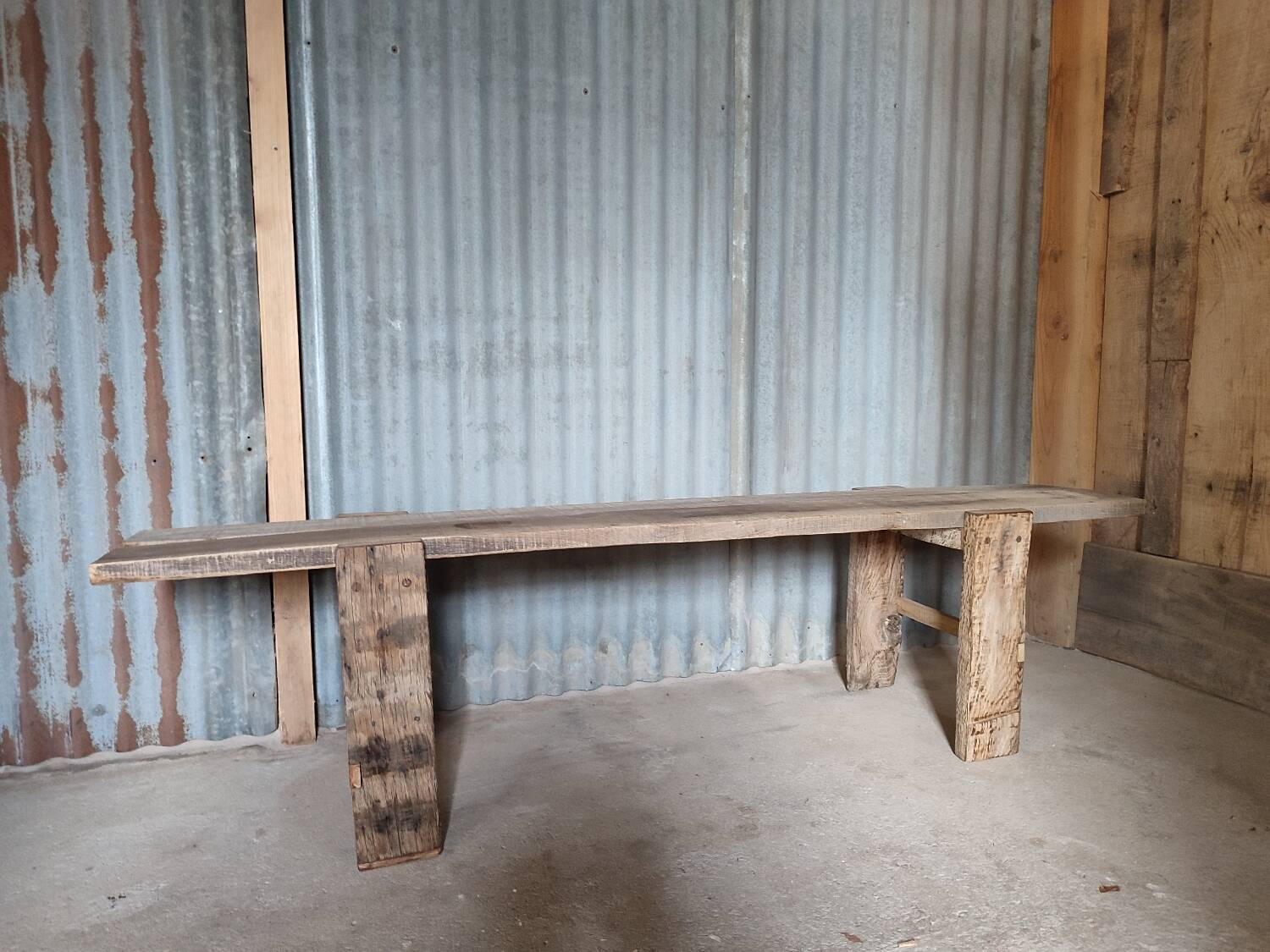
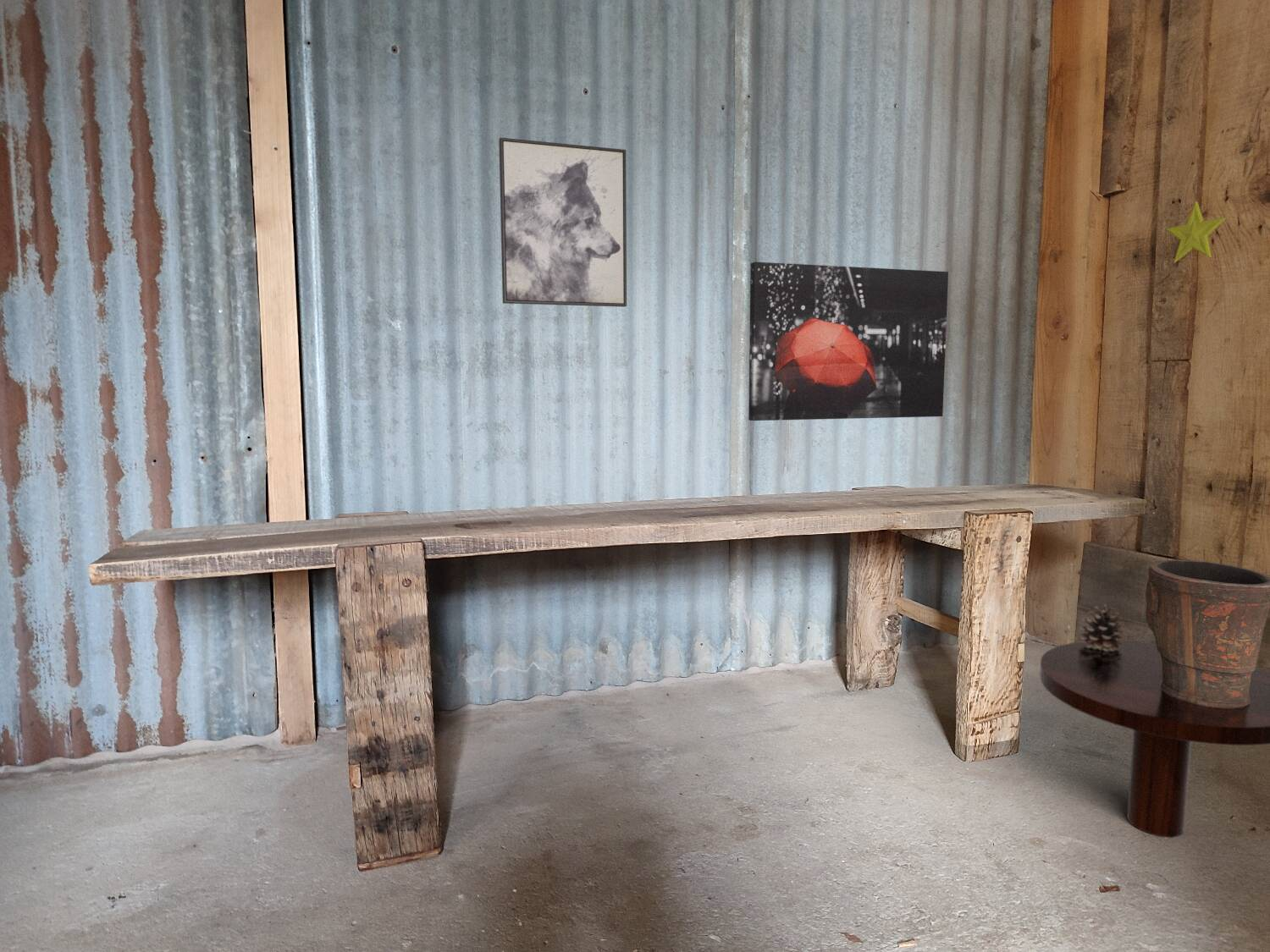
+ clay pot (1199, 628)
+ wall art (851, 344)
+ wall art (565, 225)
+ coffee table (1163, 715)
+ pinecone (1101, 625)
+ decorative star (1193, 230)
